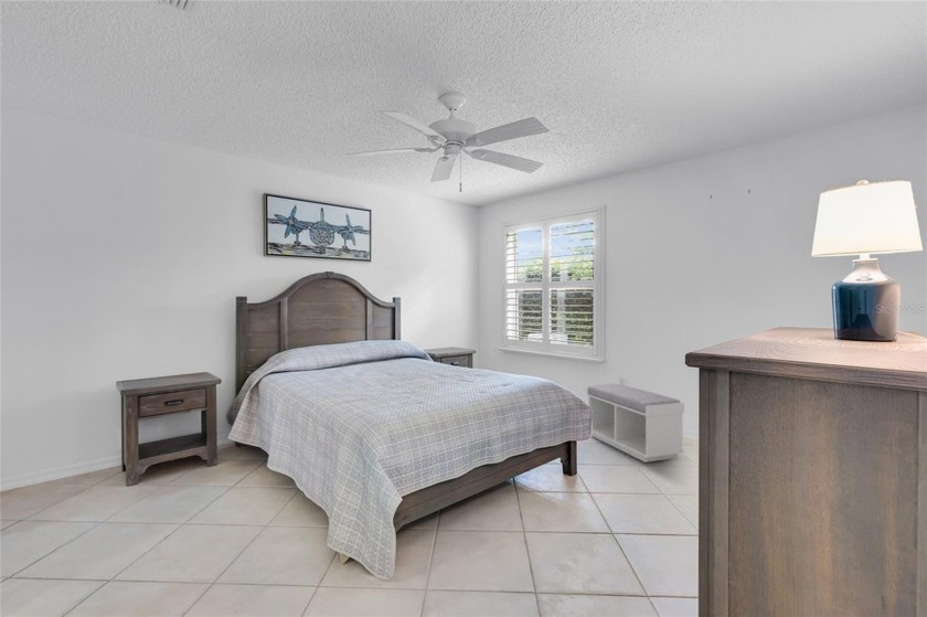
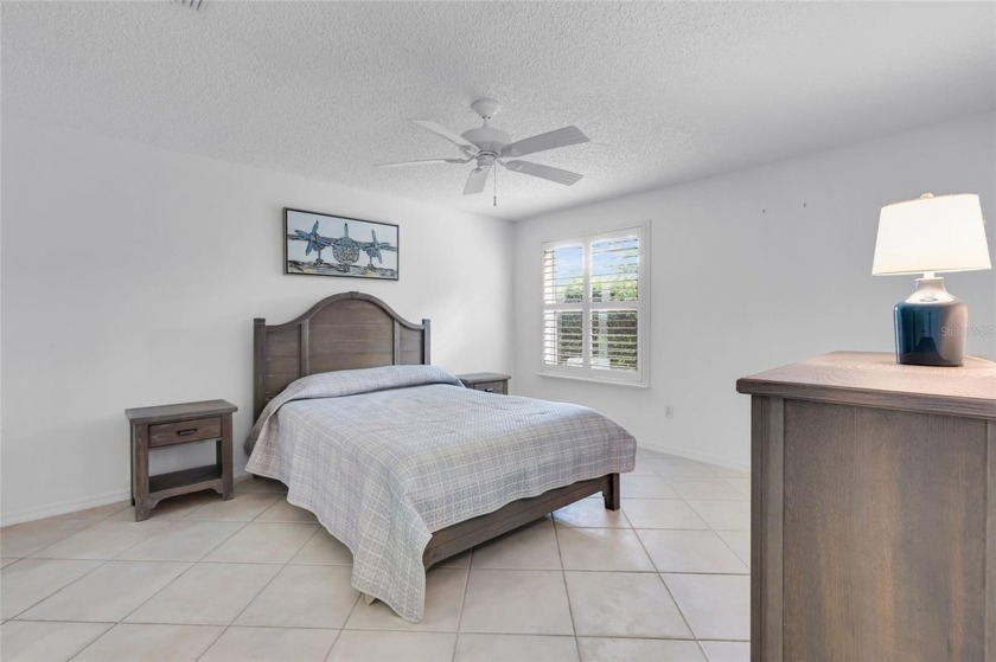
- bench (630, 418)
